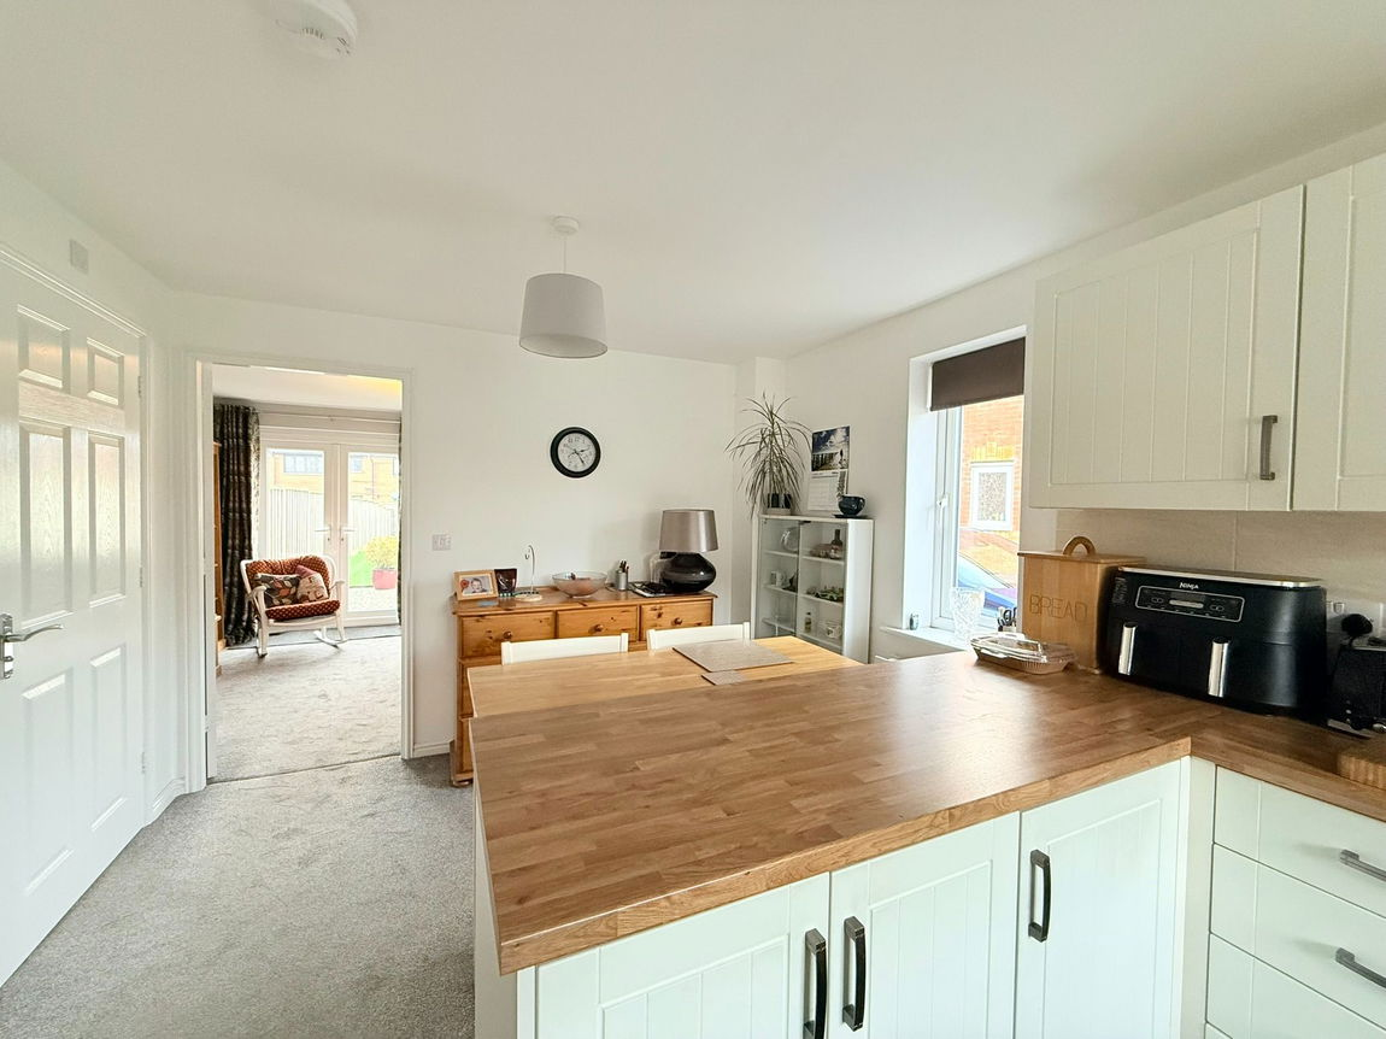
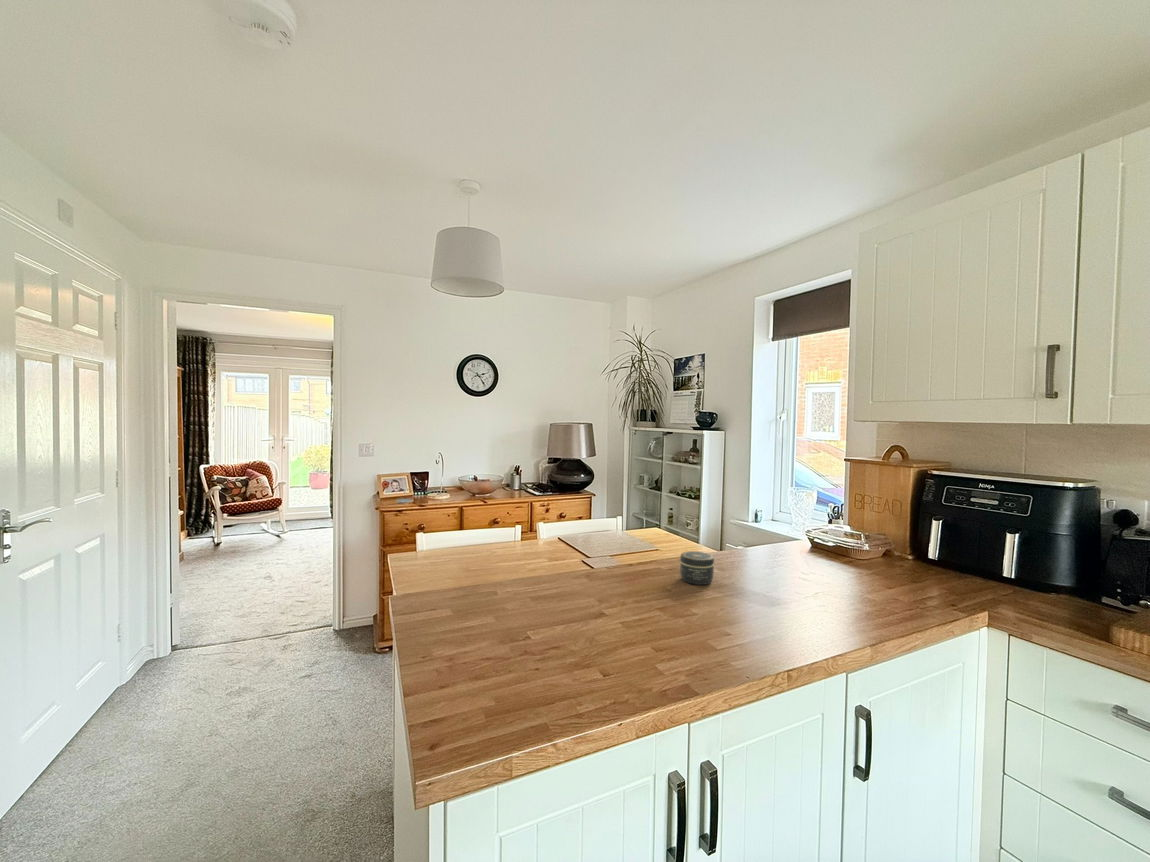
+ jar (696, 567)
